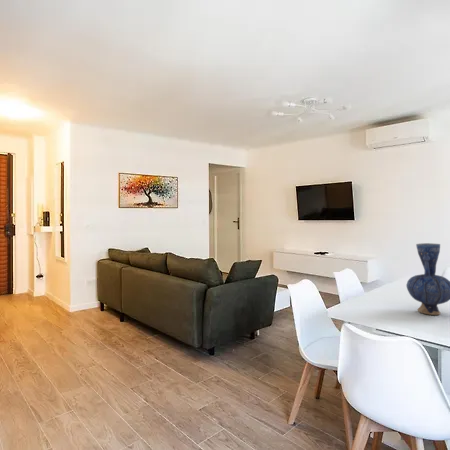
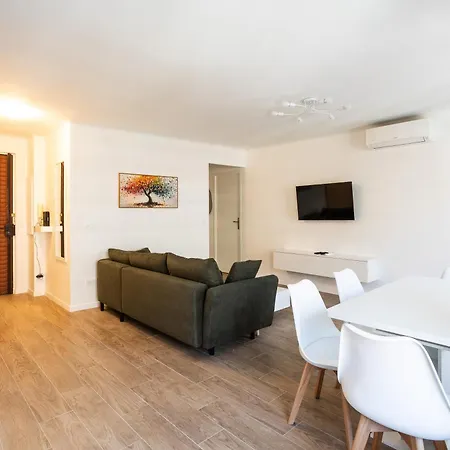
- vase (429, 278)
